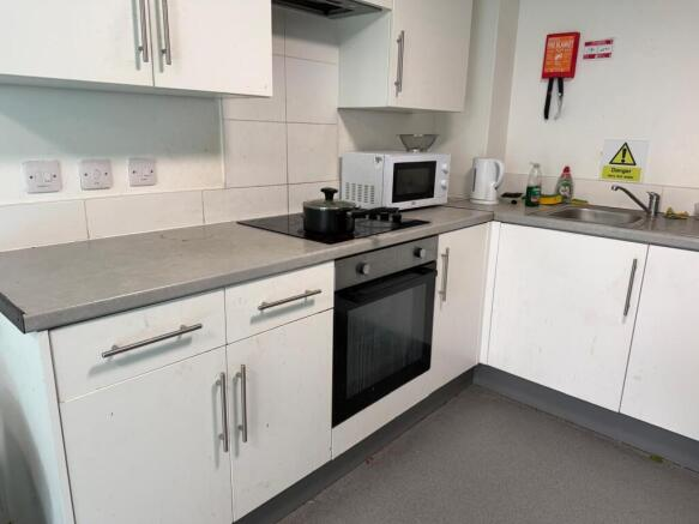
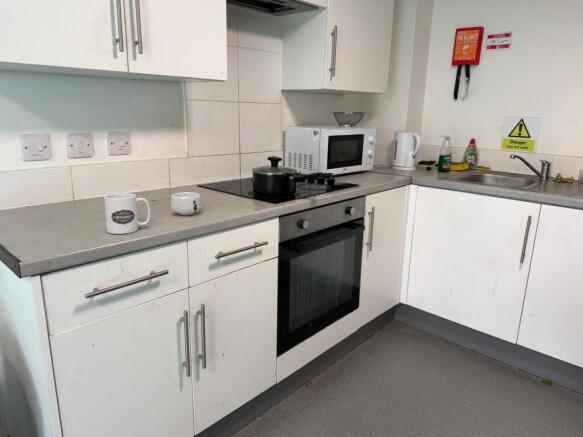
+ mug (188, 203)
+ mug (128, 212)
